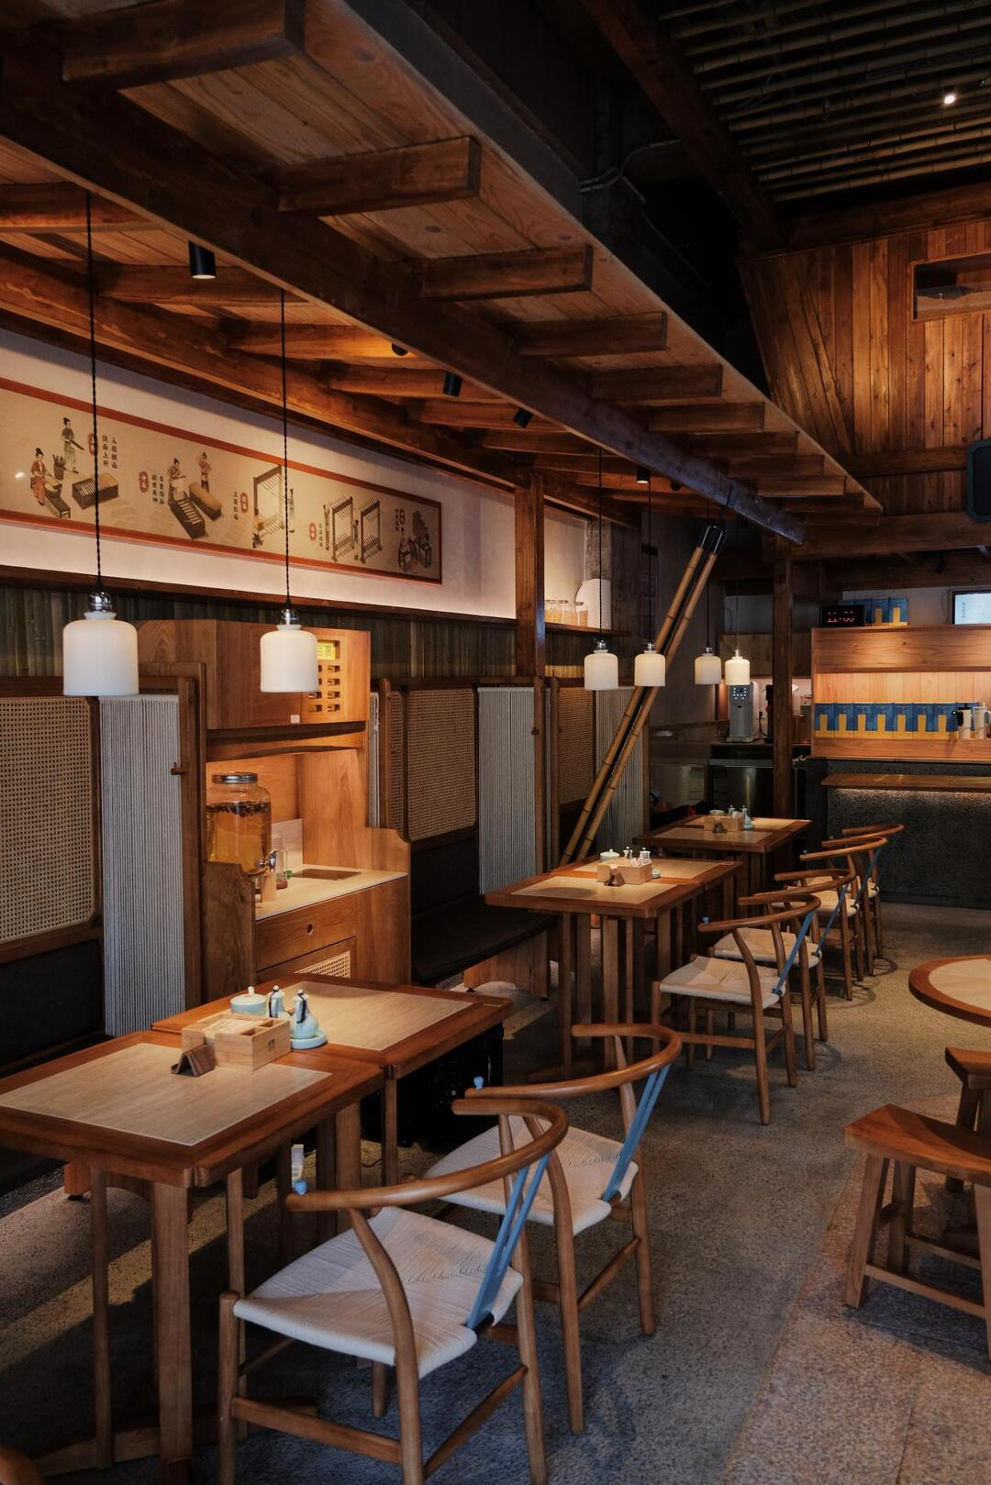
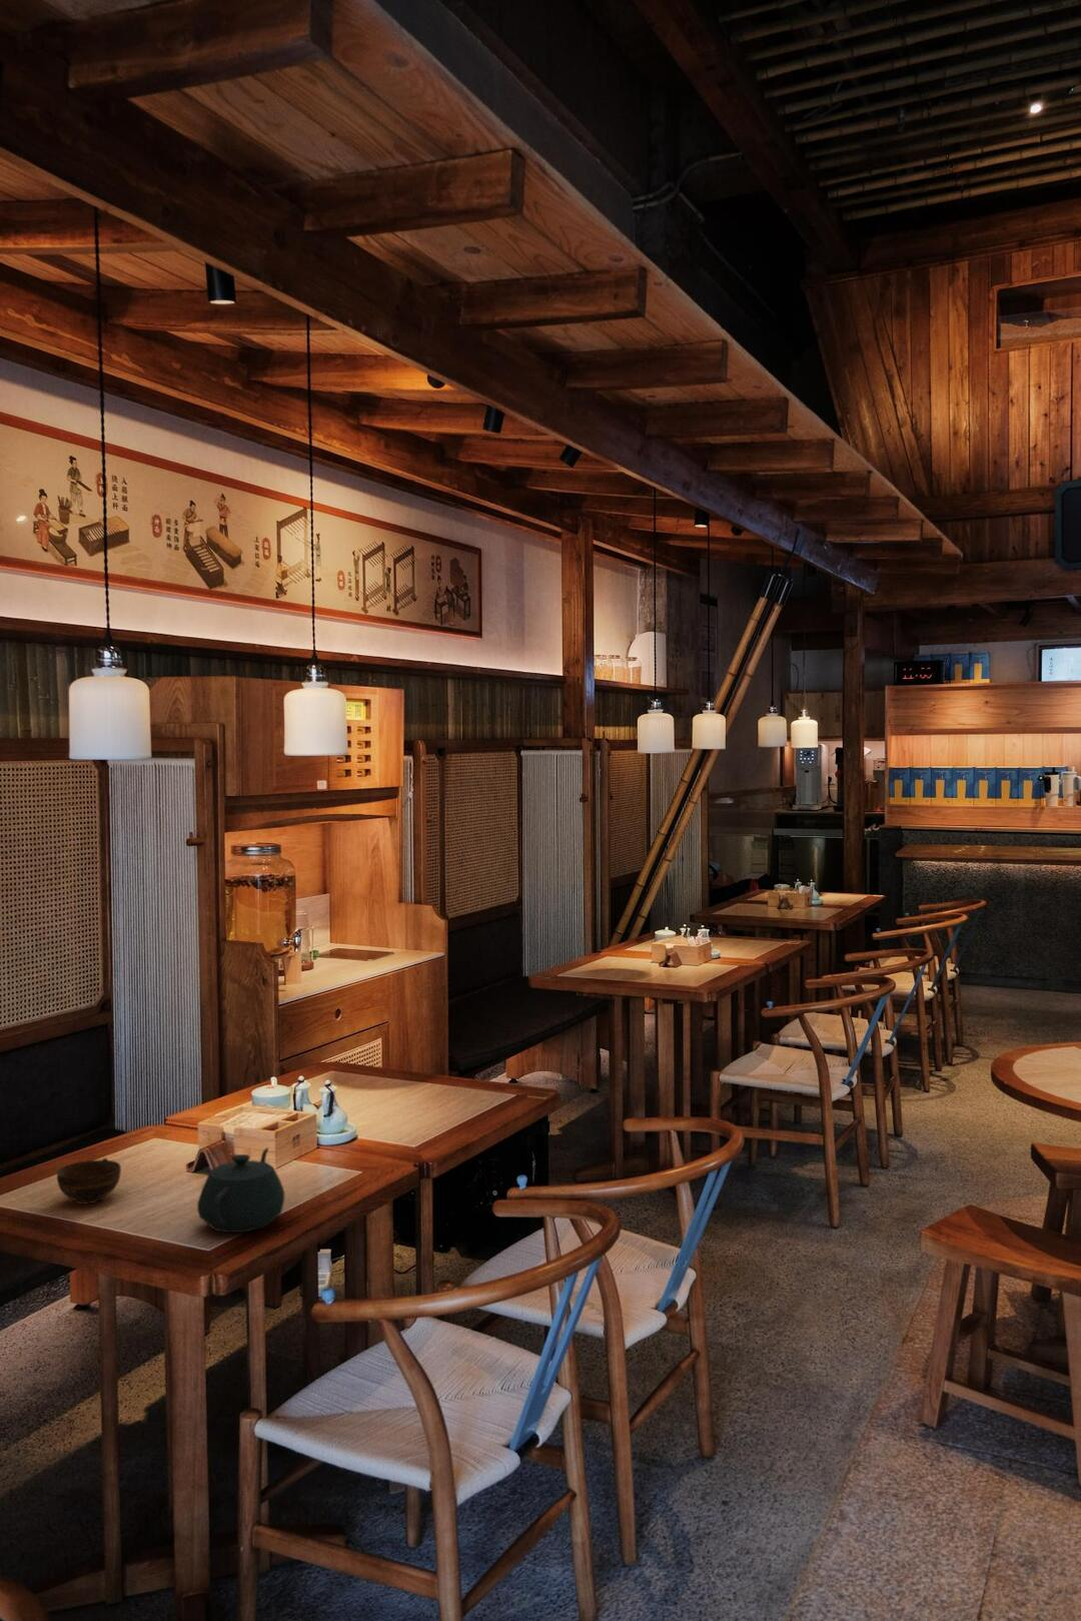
+ teapot (243, 1188)
+ cup (92, 1182)
